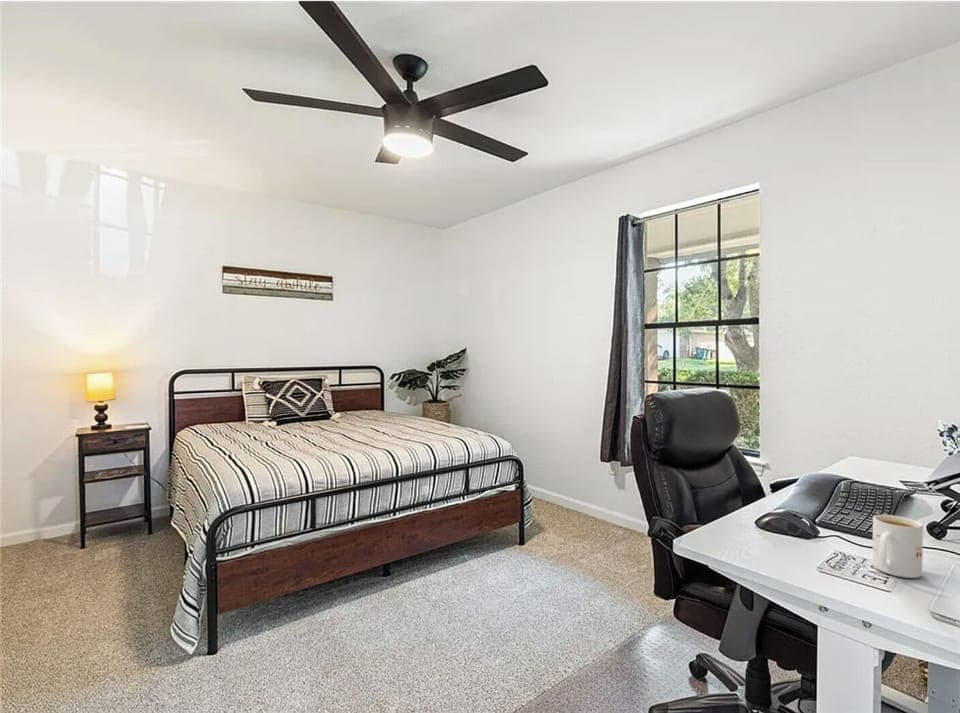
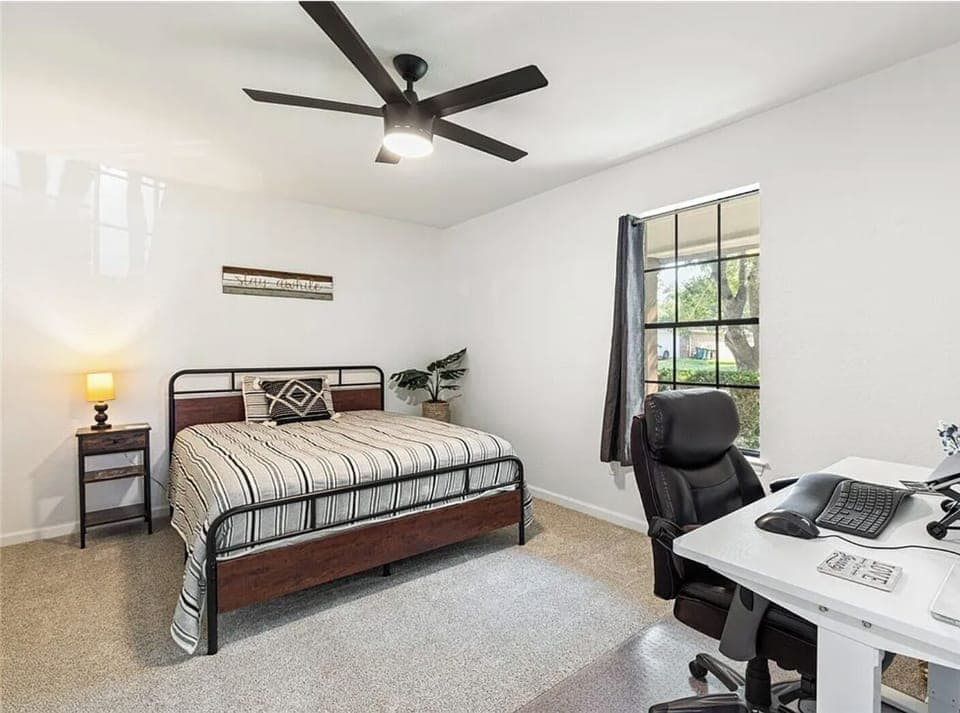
- mug (893, 546)
